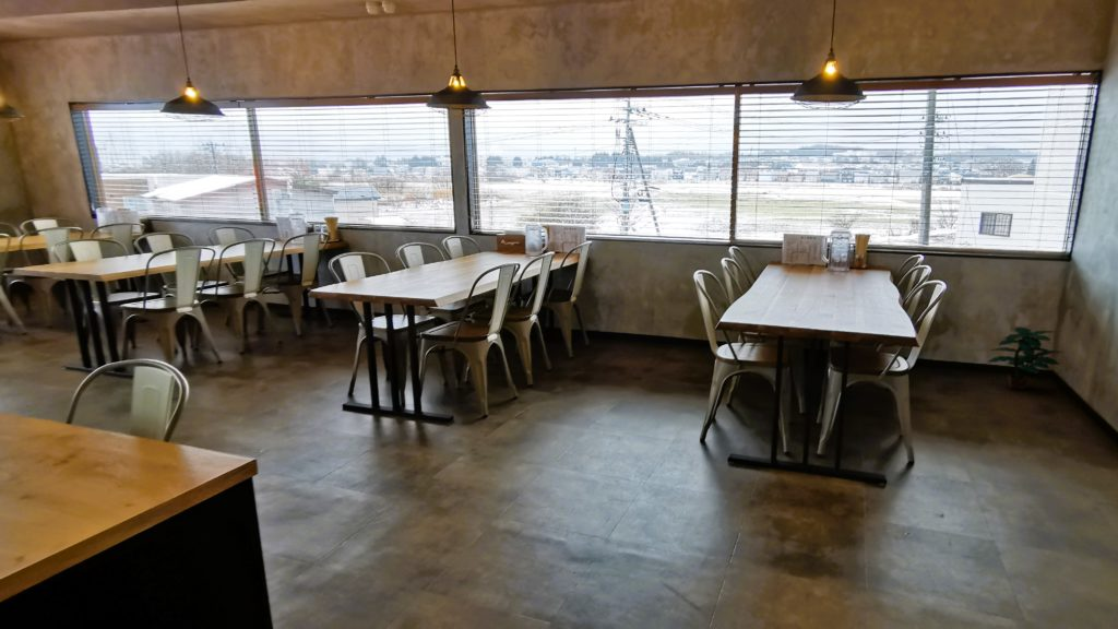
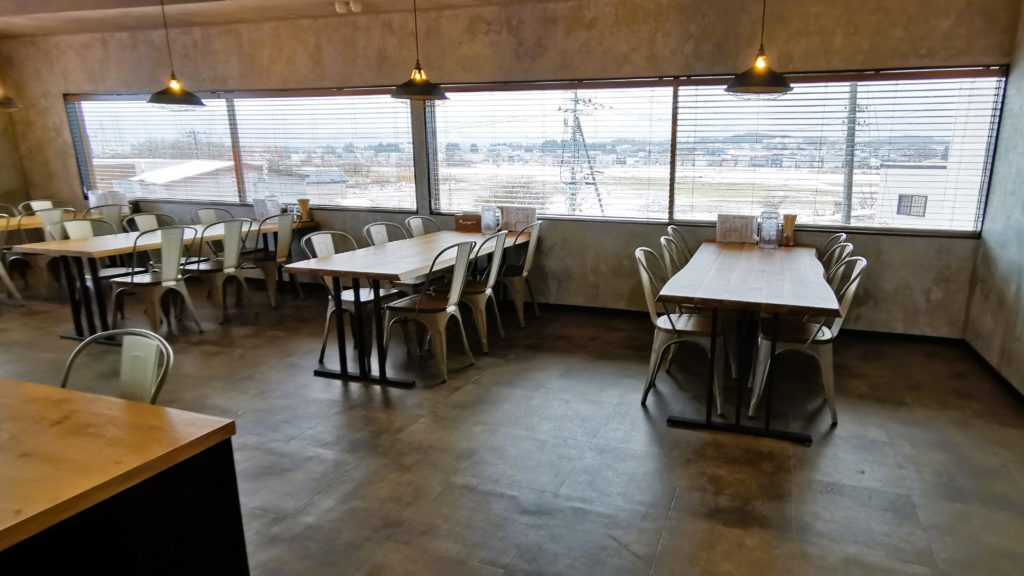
- potted plant (1025, 359)
